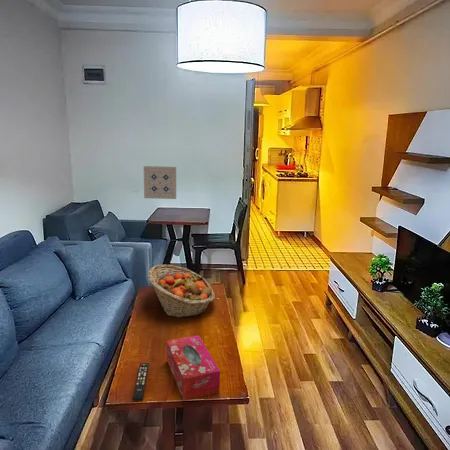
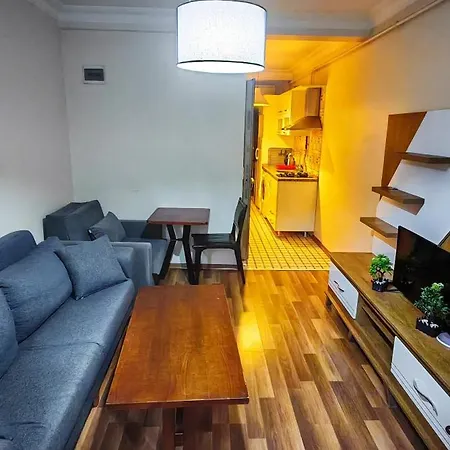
- remote control (141, 380)
- fruit basket (181, 288)
- tissue box (191, 365)
- wall art (160, 182)
